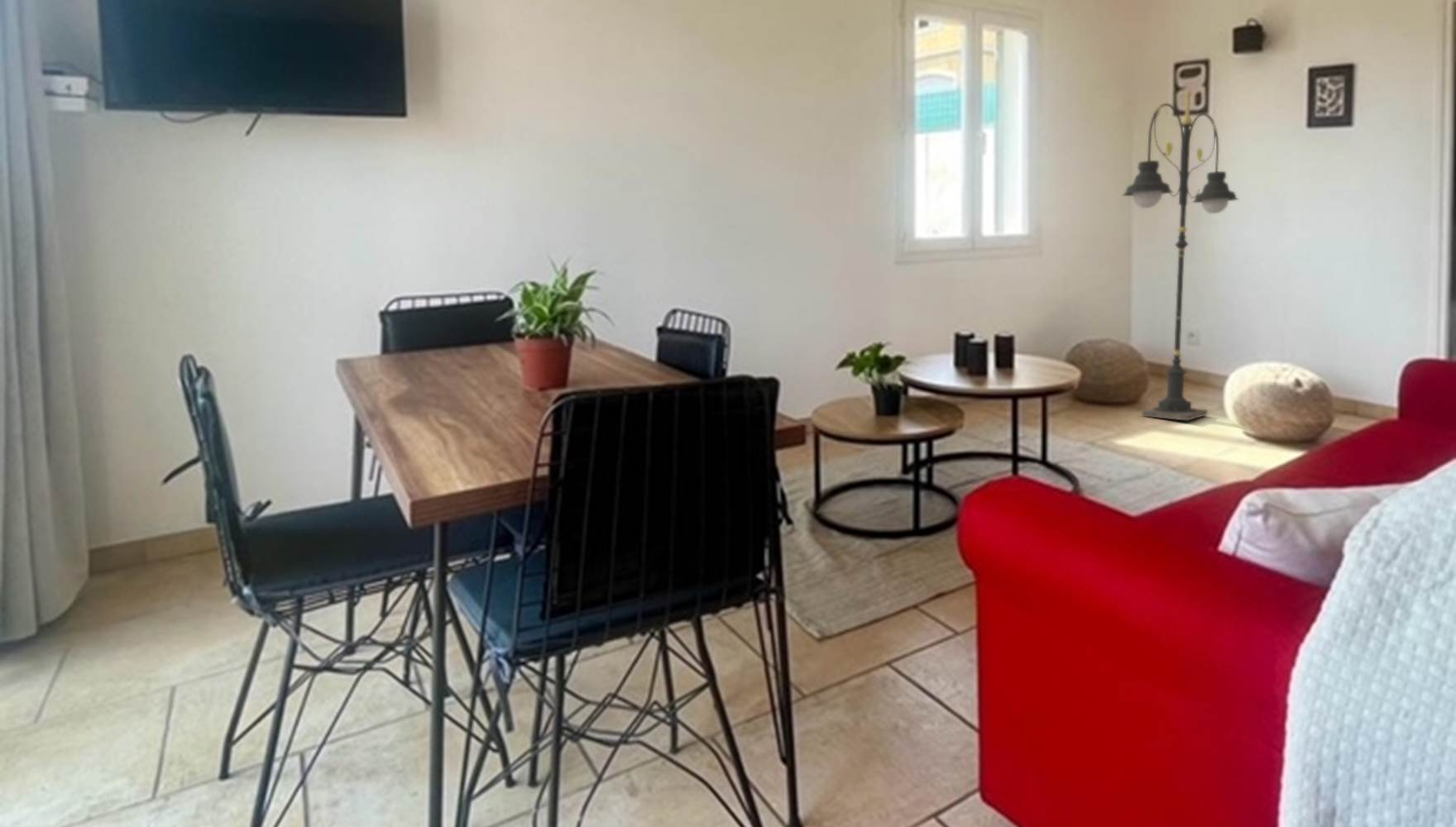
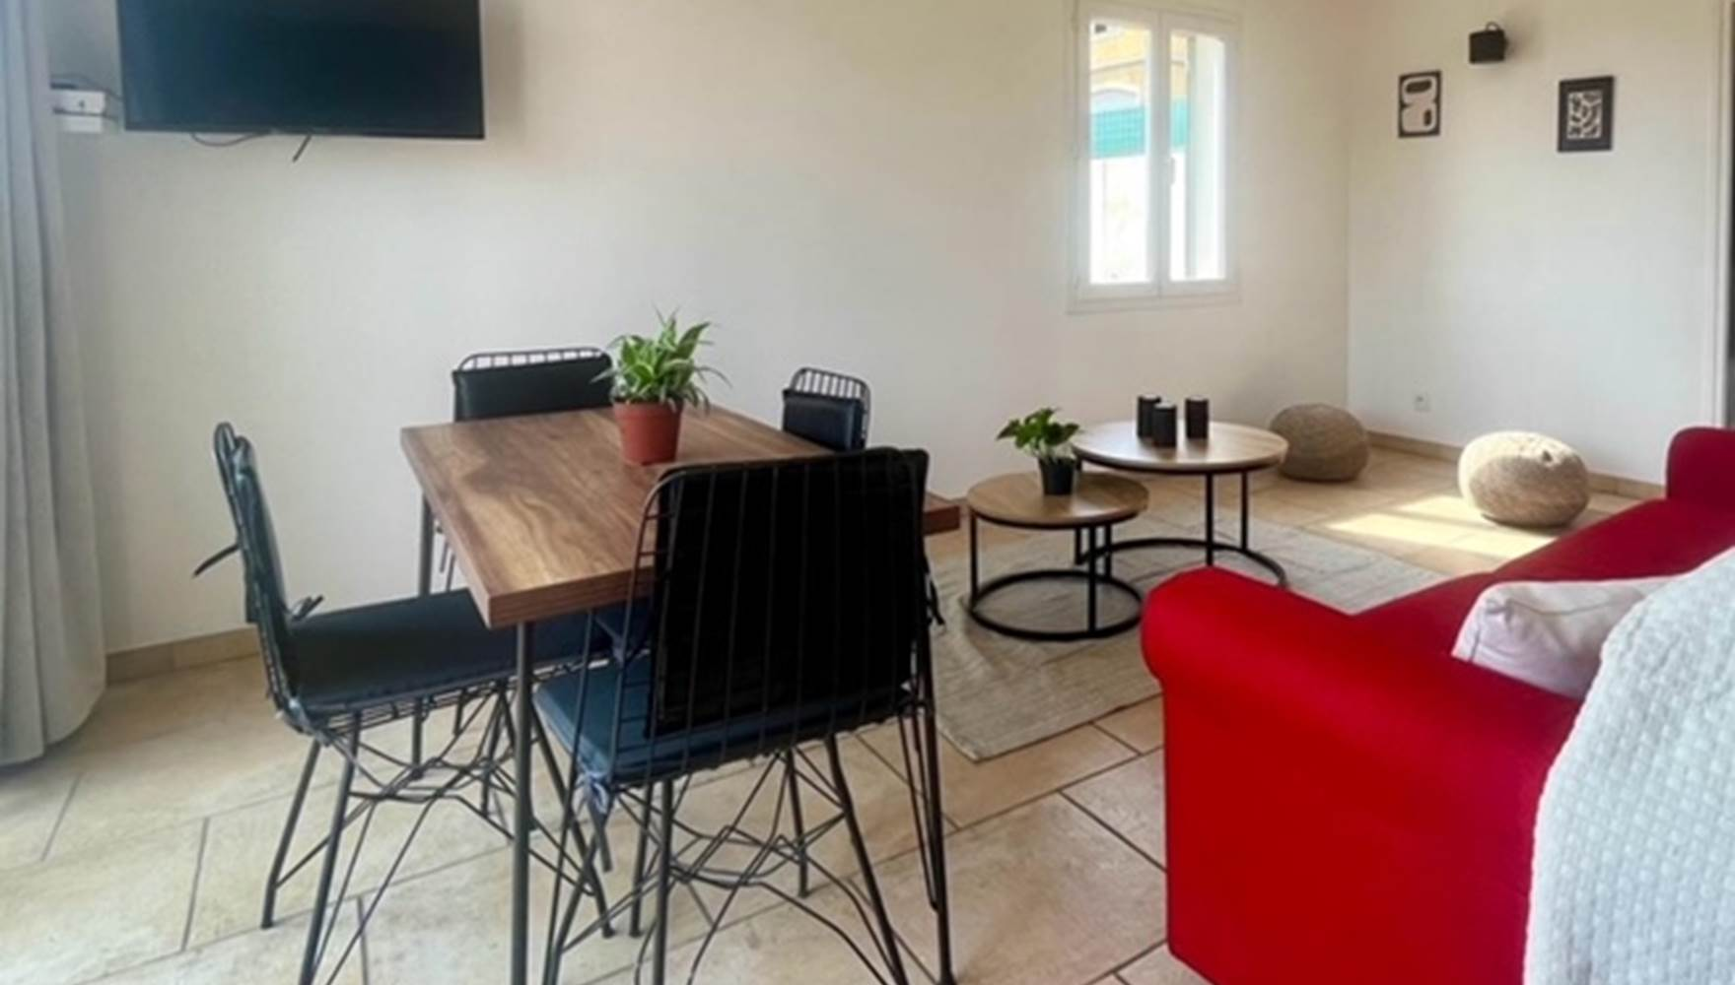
- floor lamp (1181, 257)
